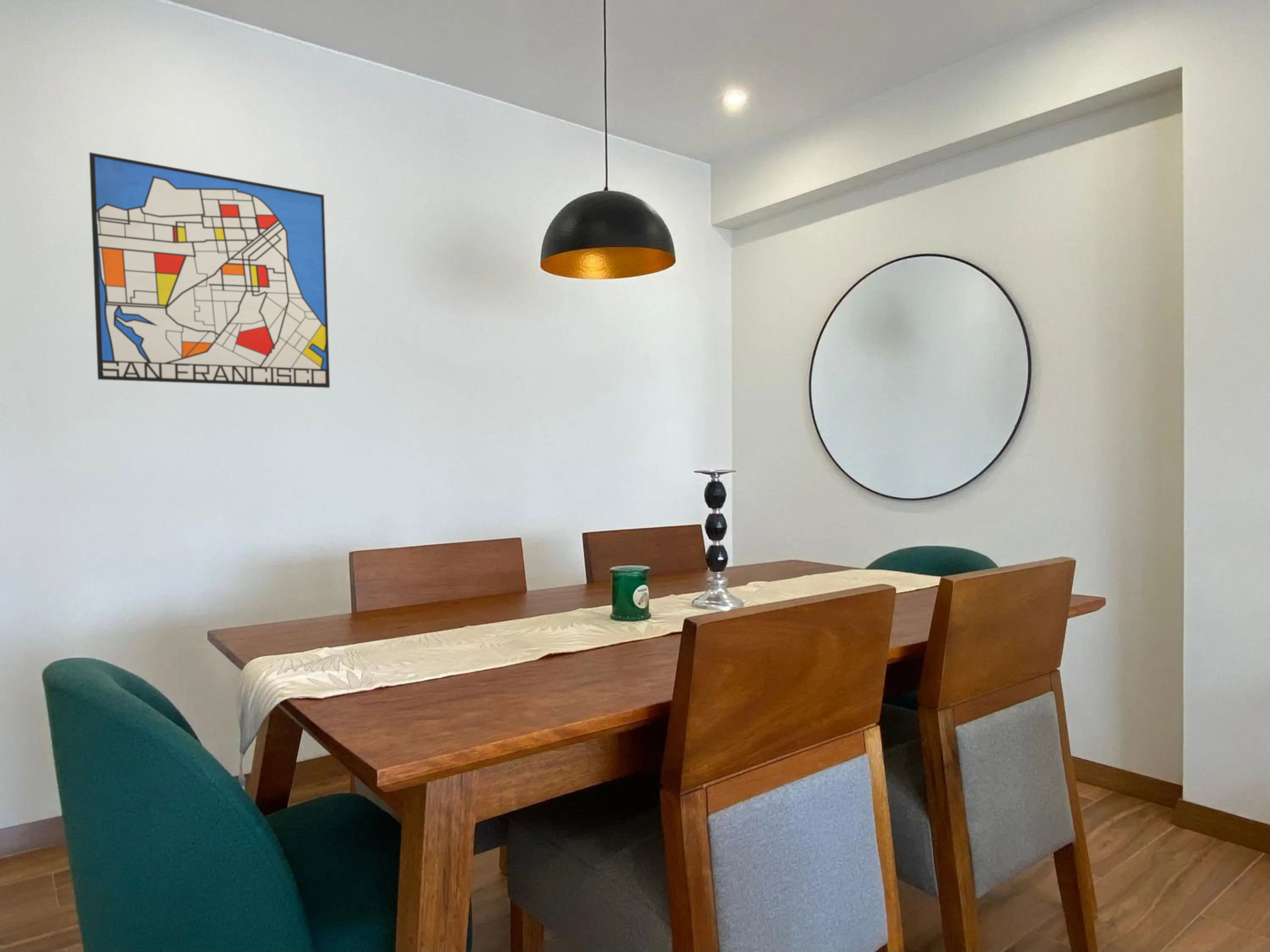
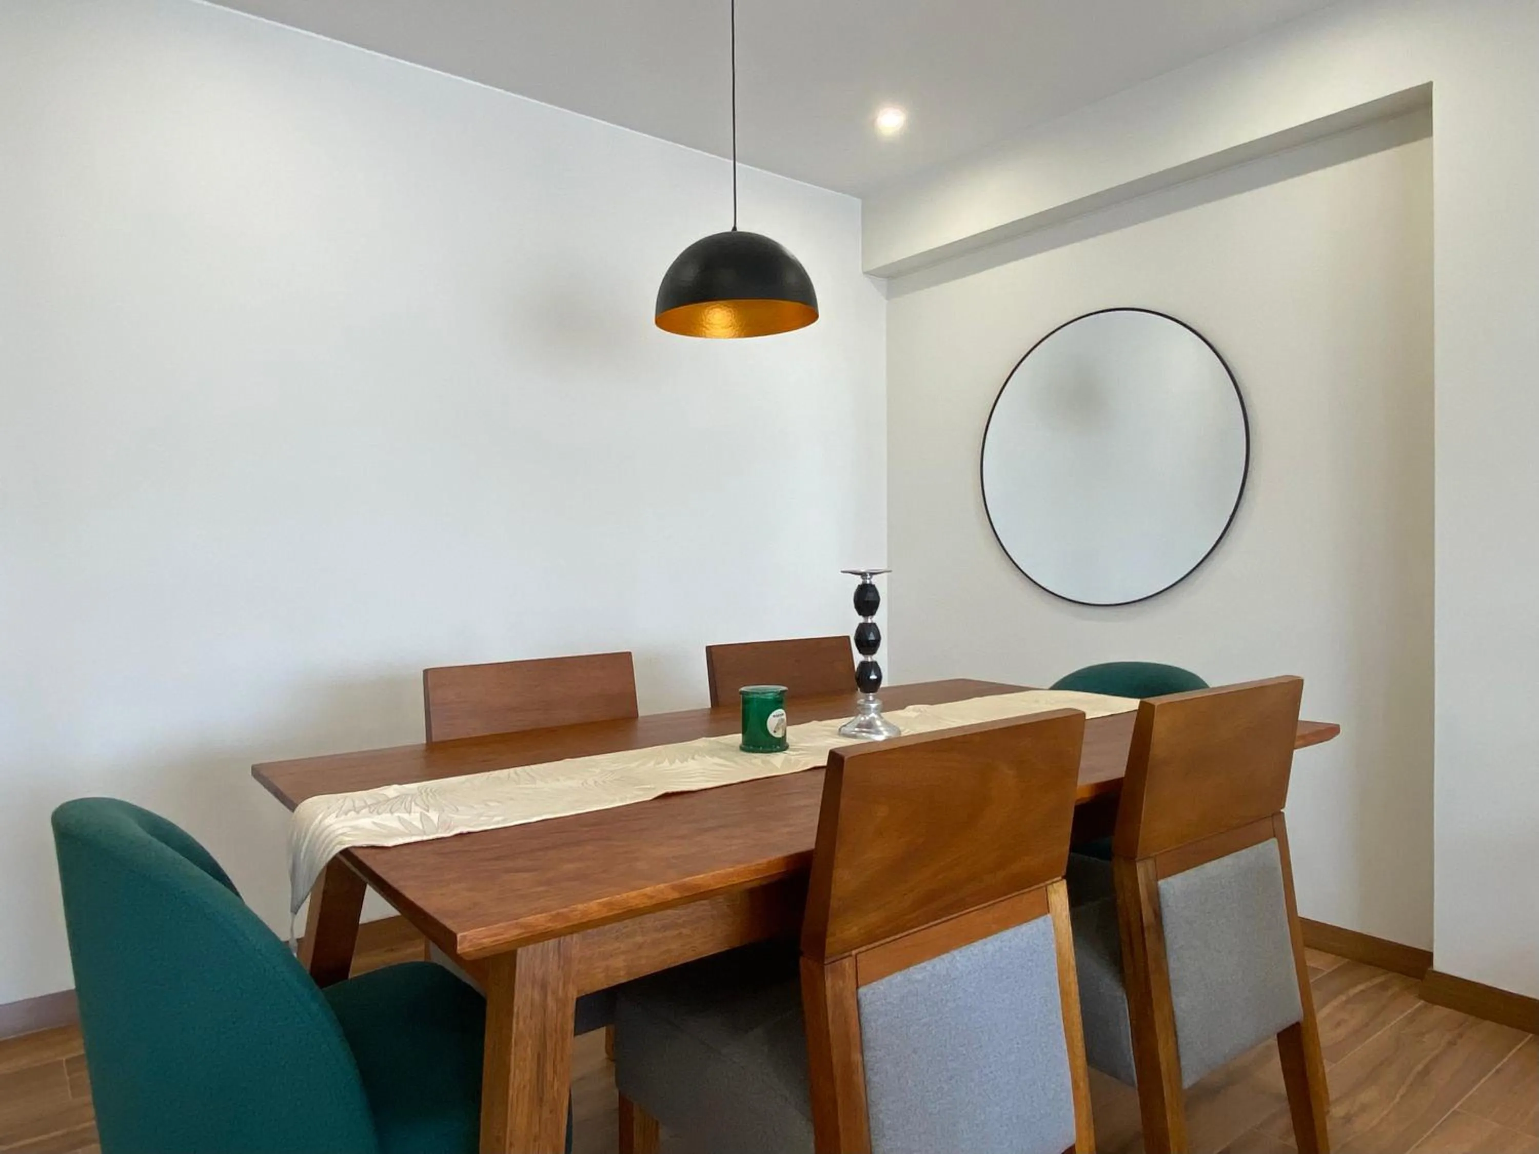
- wall art (219, 280)
